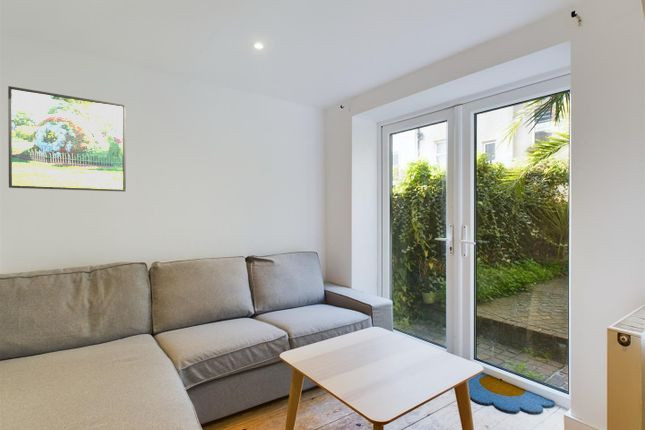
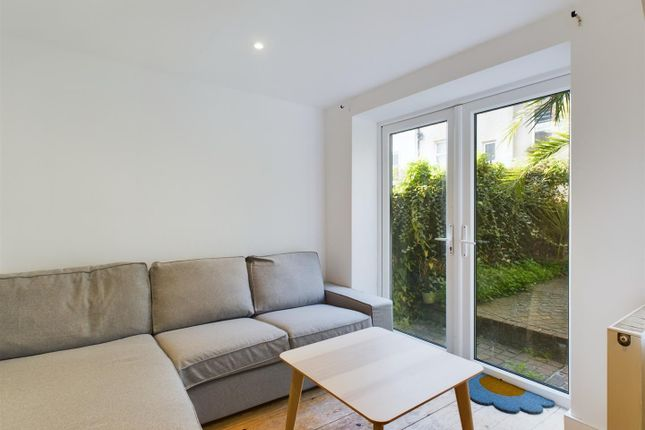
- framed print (71, 143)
